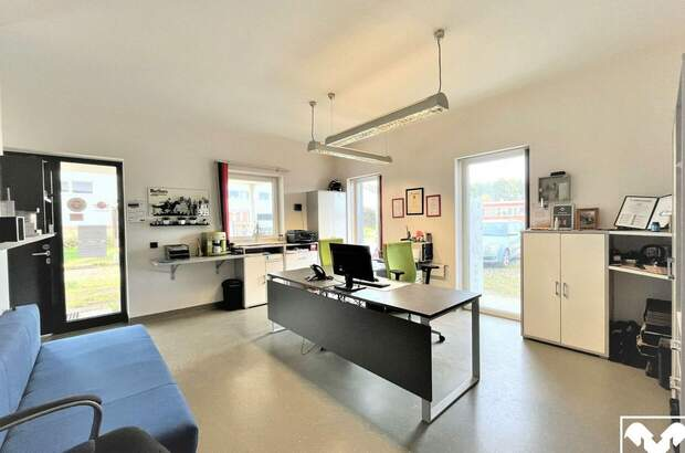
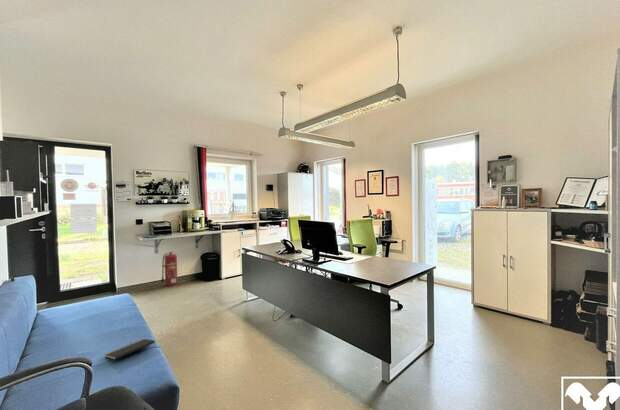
+ notepad (130, 348)
+ fire extinguisher (169, 267)
